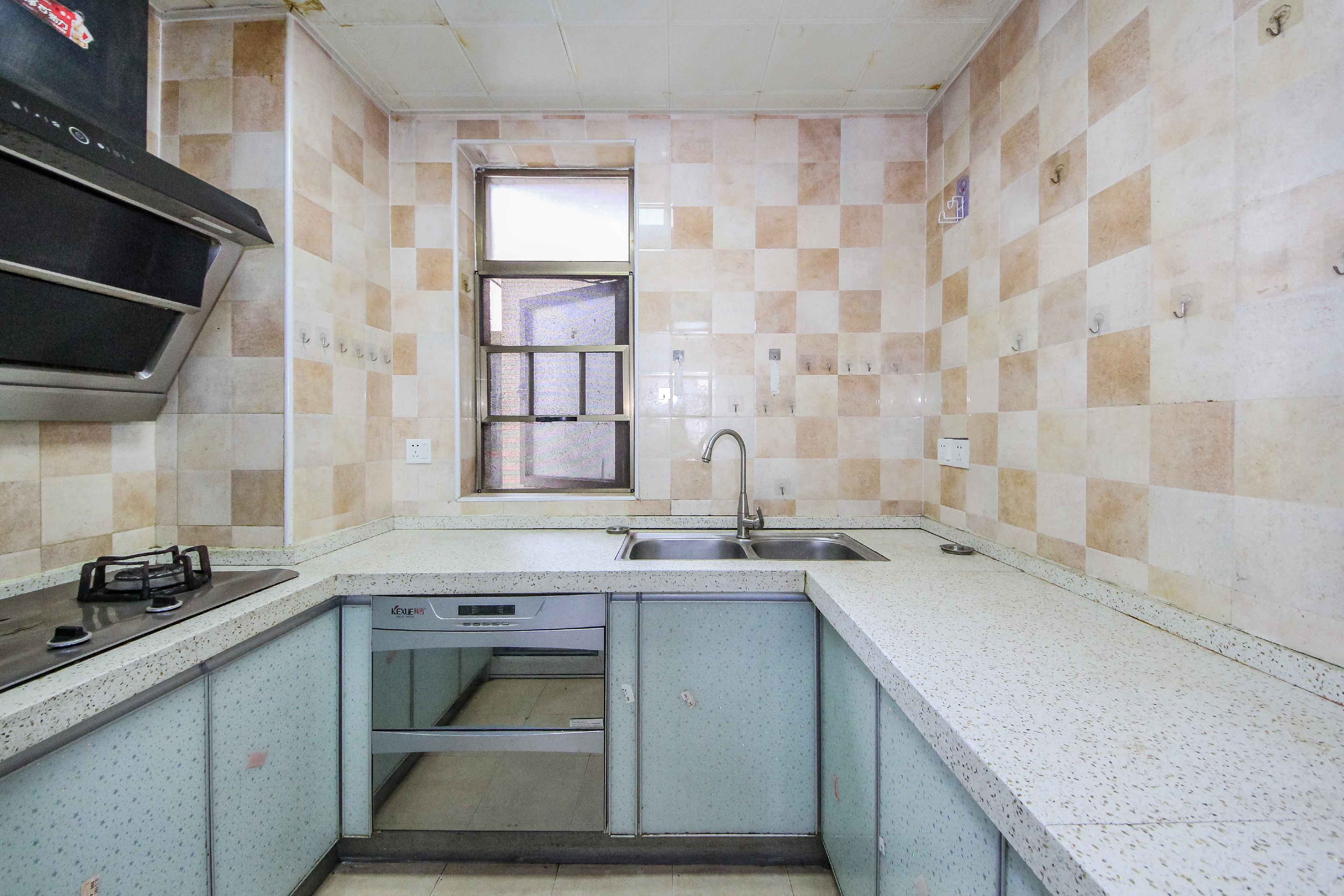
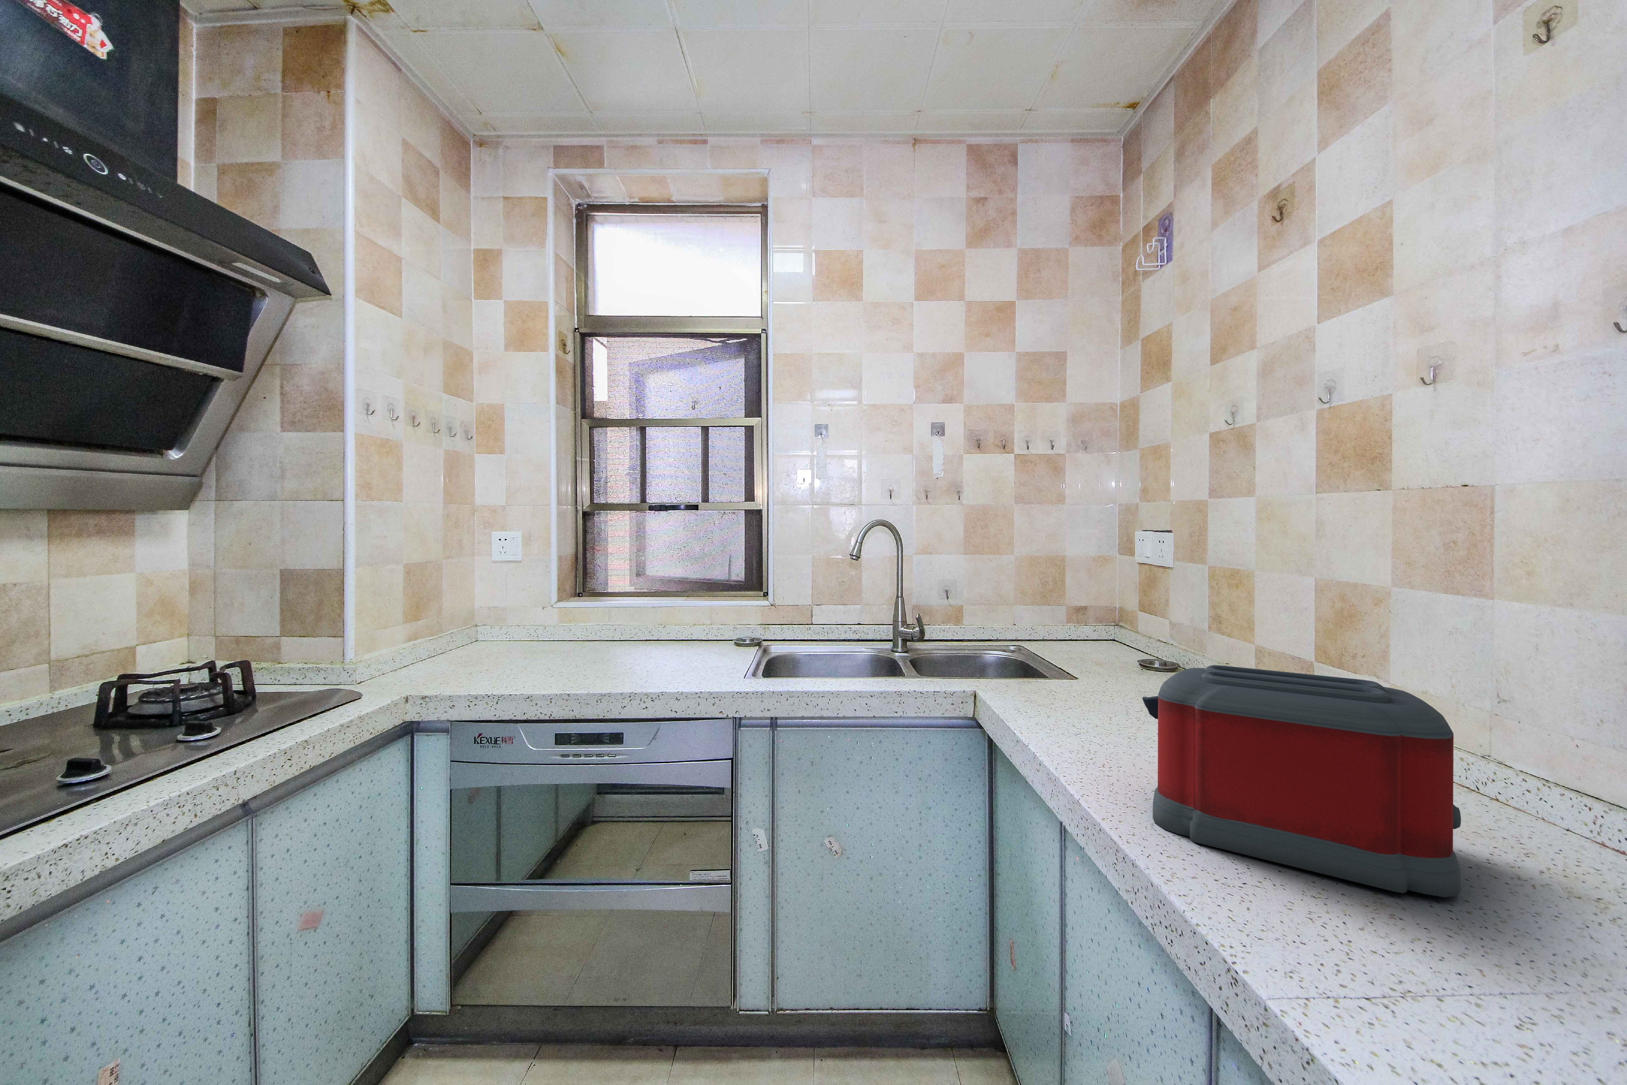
+ toaster (1282, 754)
